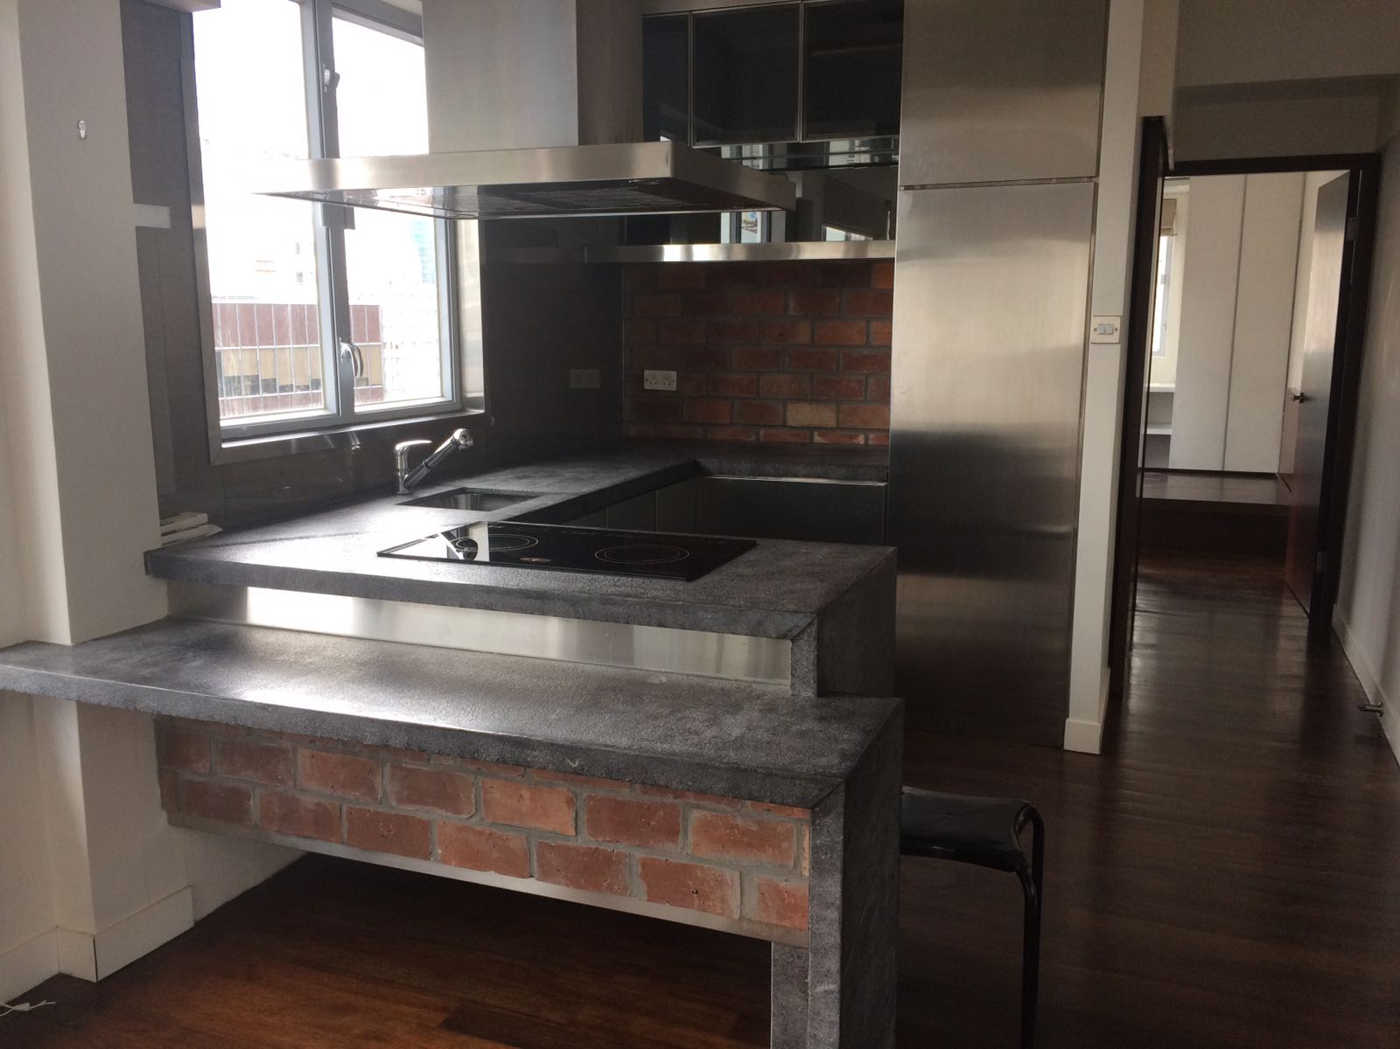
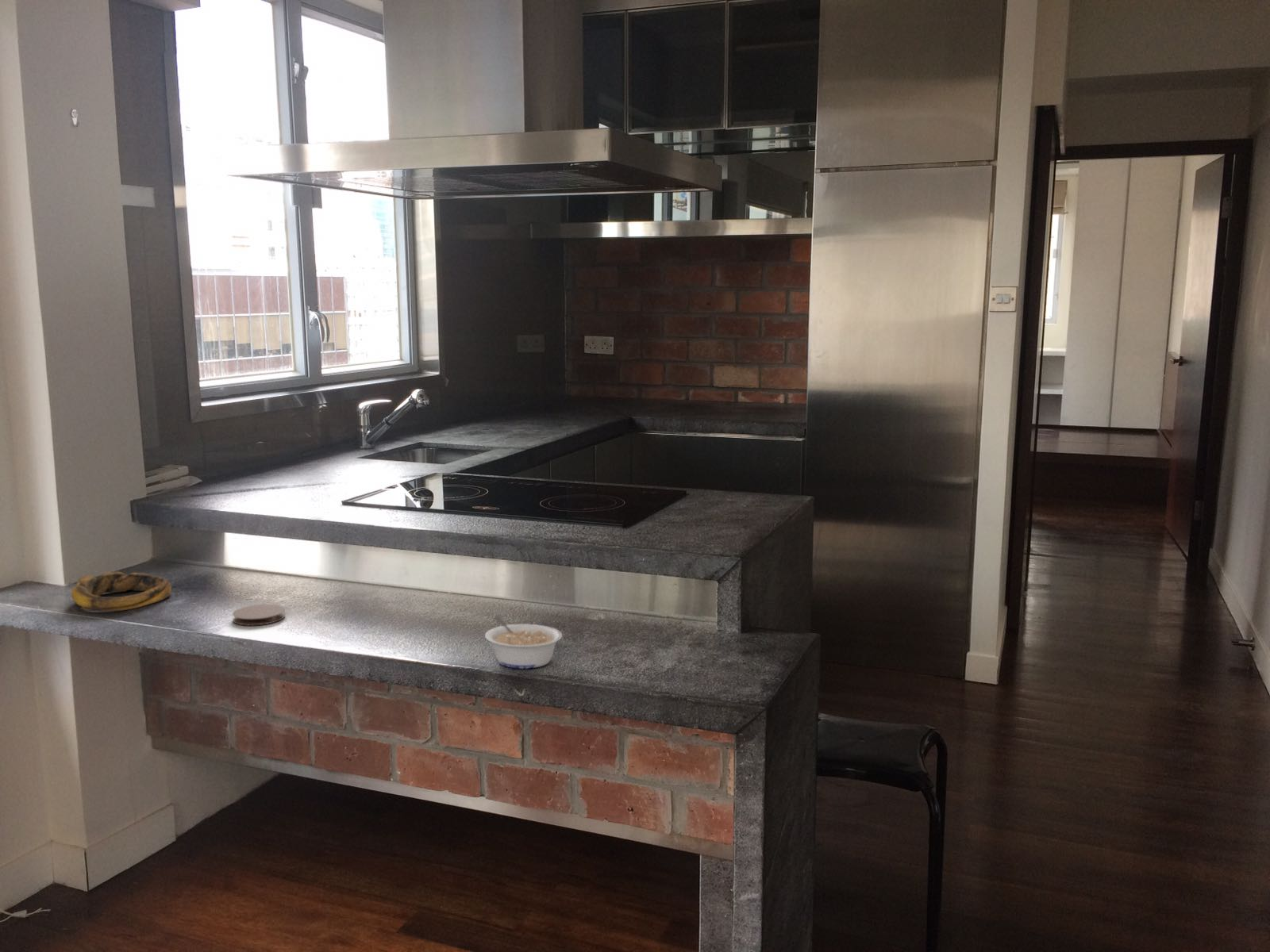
+ legume (521, 644)
+ coaster (259, 614)
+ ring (119, 589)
